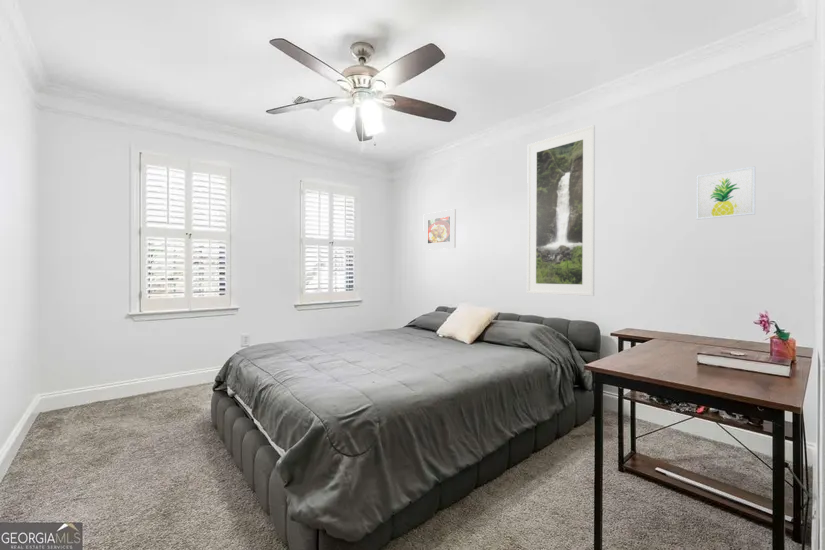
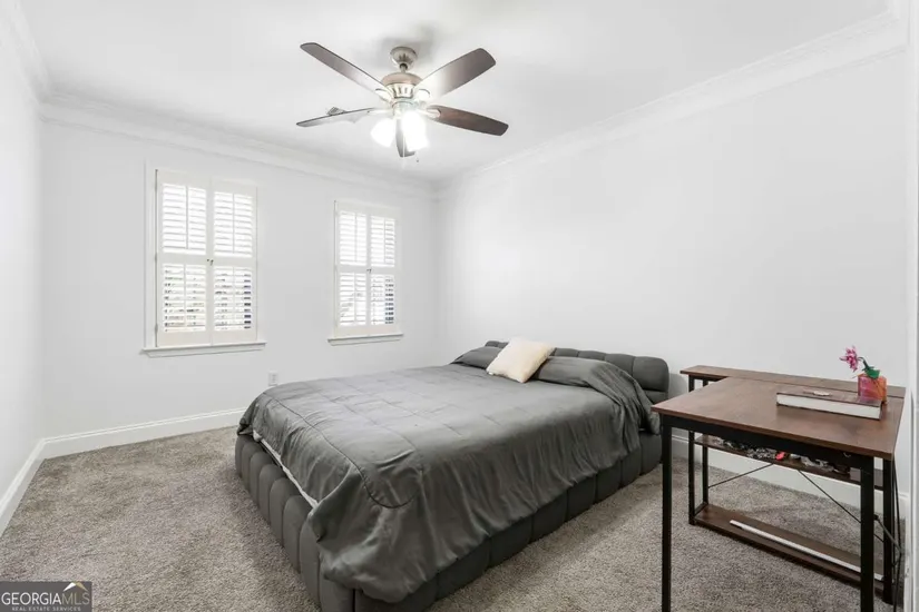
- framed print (558, 215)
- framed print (438, 230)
- wall art (724, 194)
